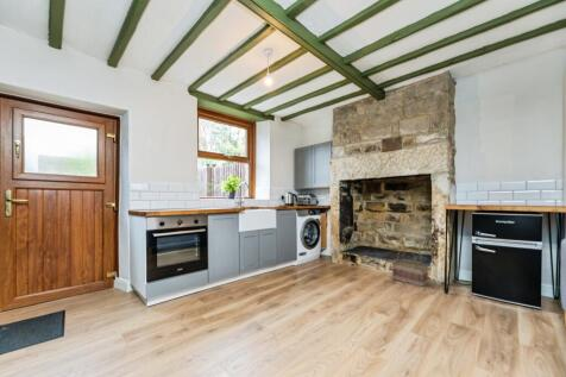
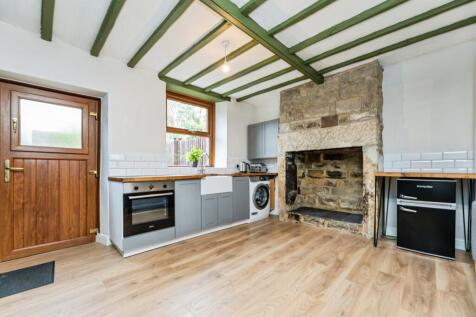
- basket (409, 264)
